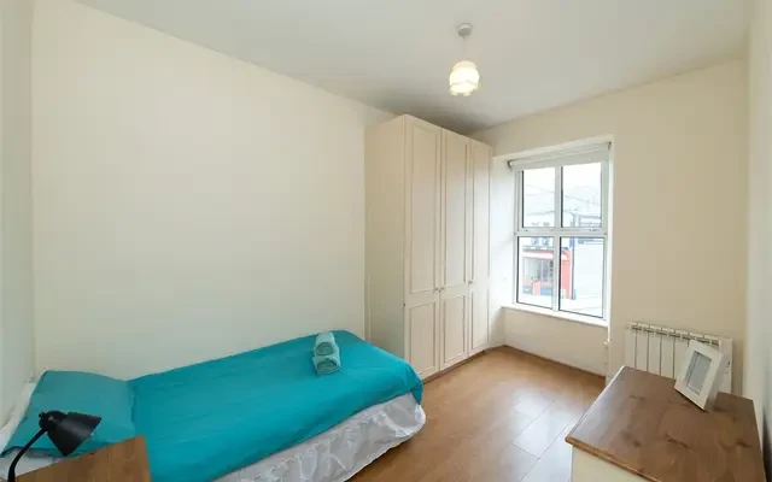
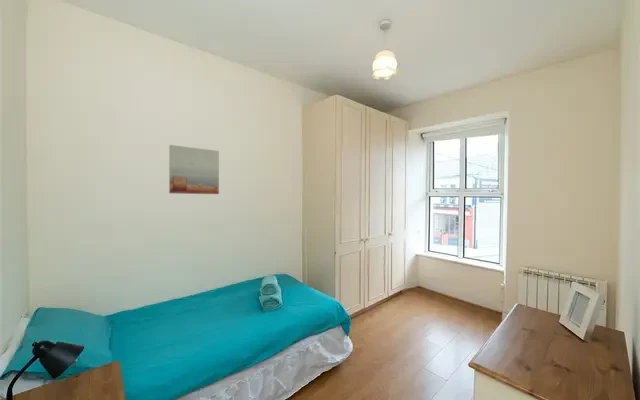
+ wall art (195, 171)
